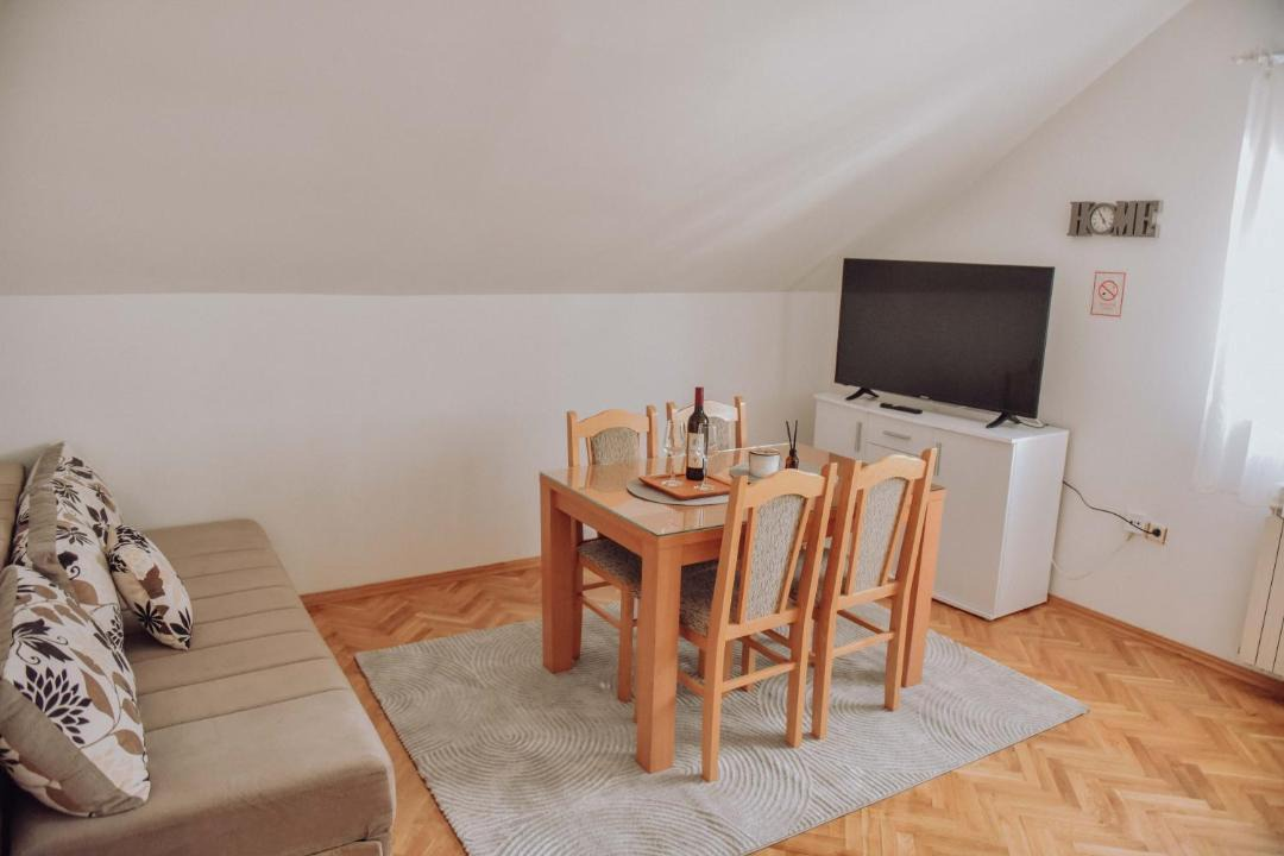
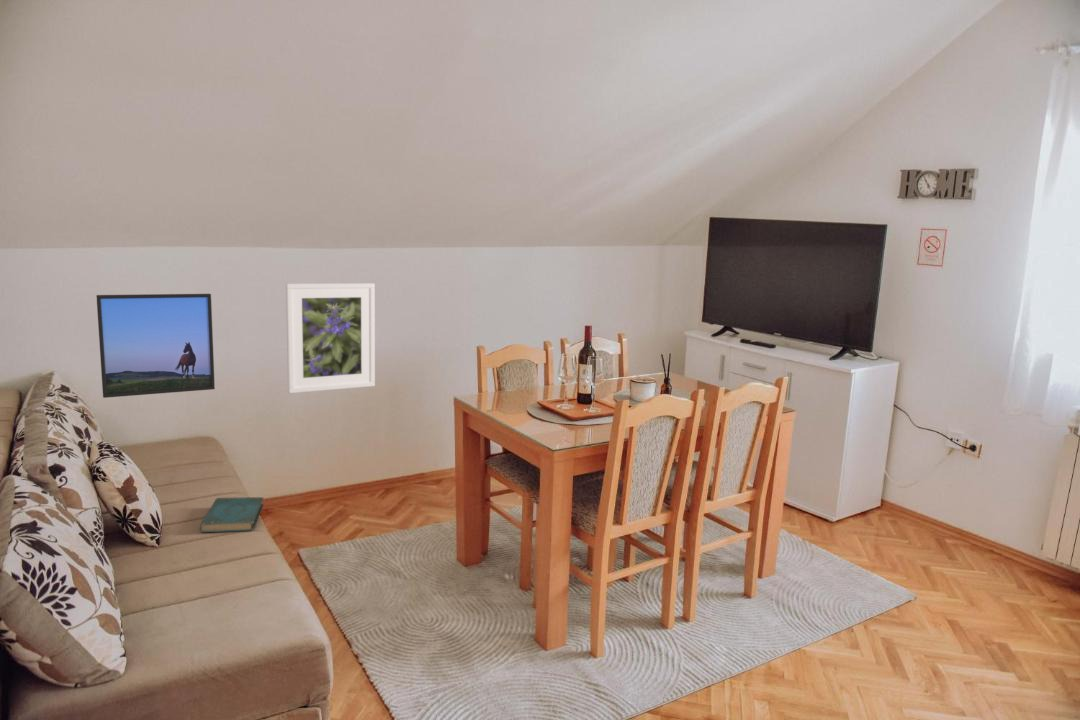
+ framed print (158, 344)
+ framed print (332, 336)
+ book (233, 513)
